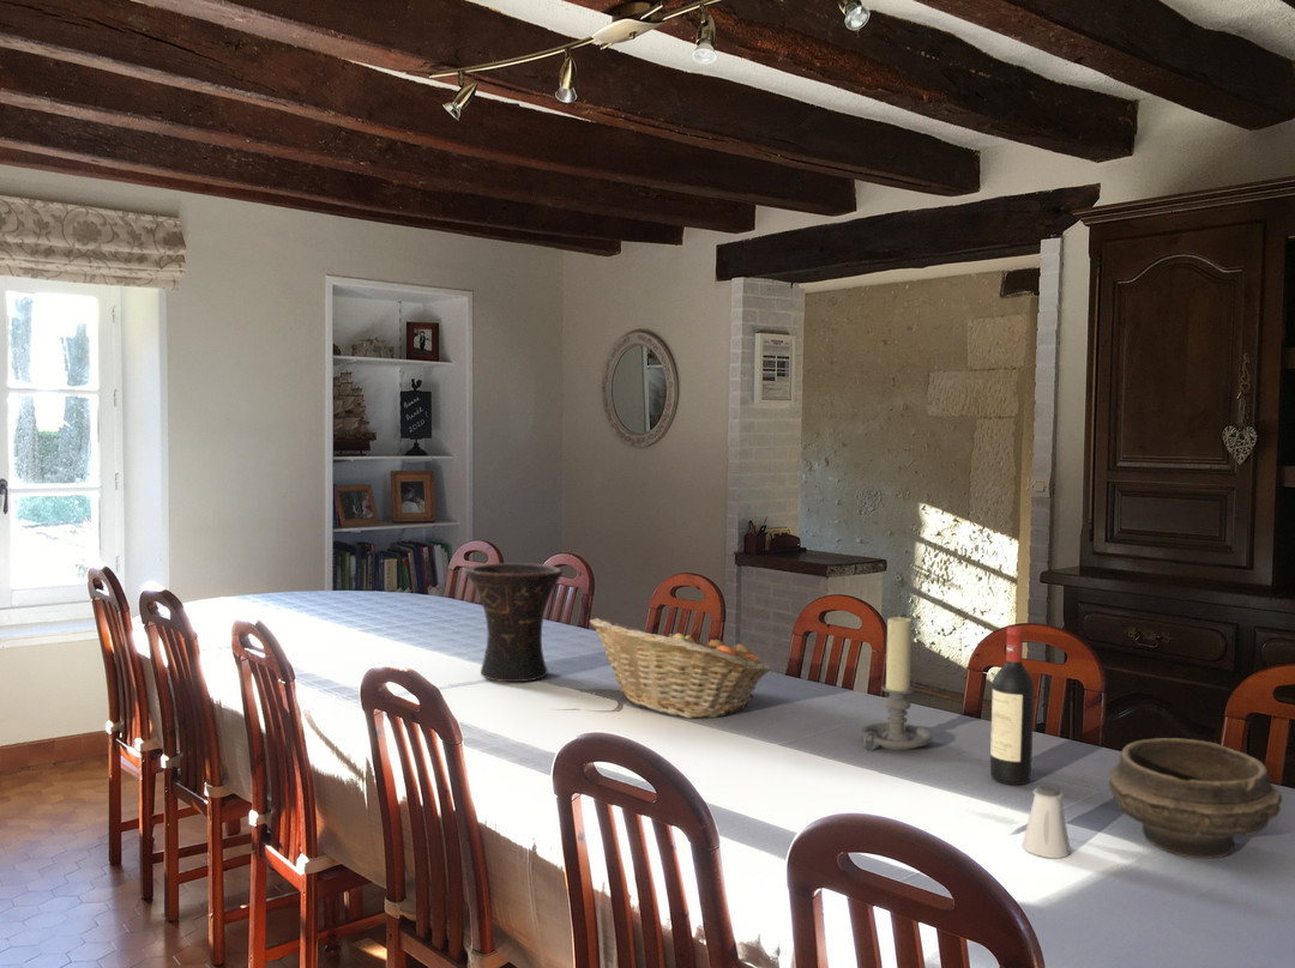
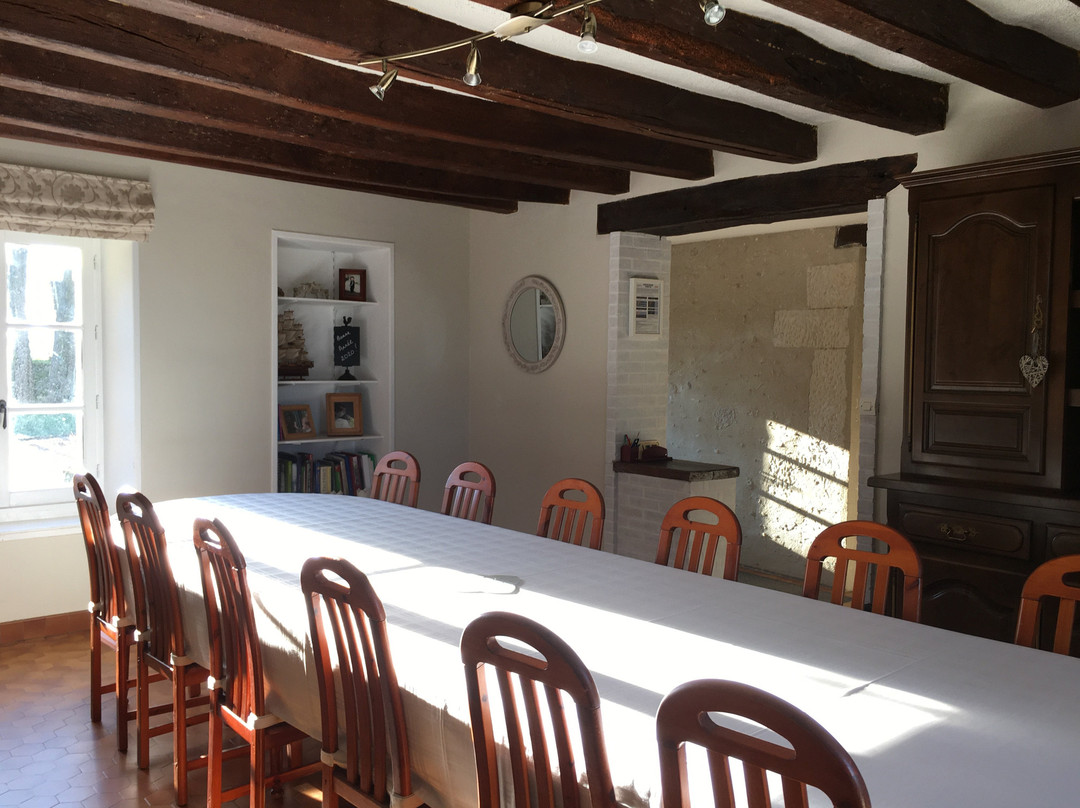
- vase (513, 621)
- bowl (1189, 799)
- saltshaker (1047, 818)
- wine bottle (1012, 703)
- candle holder (892, 680)
- fruit basket (677, 660)
